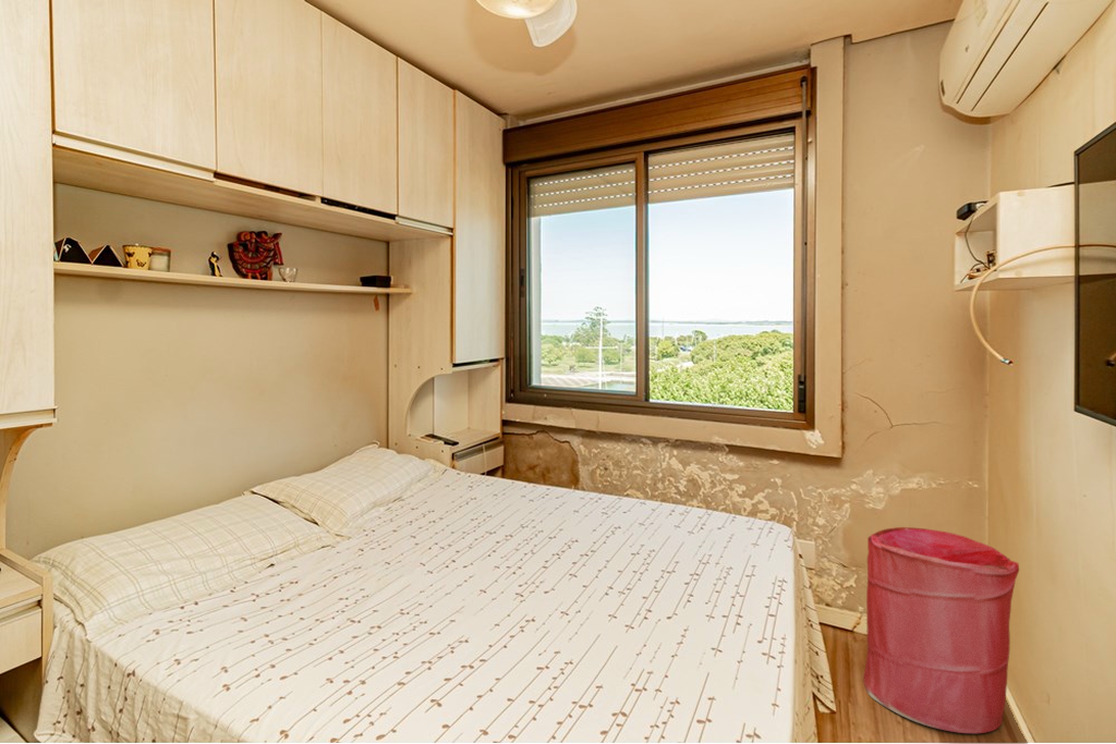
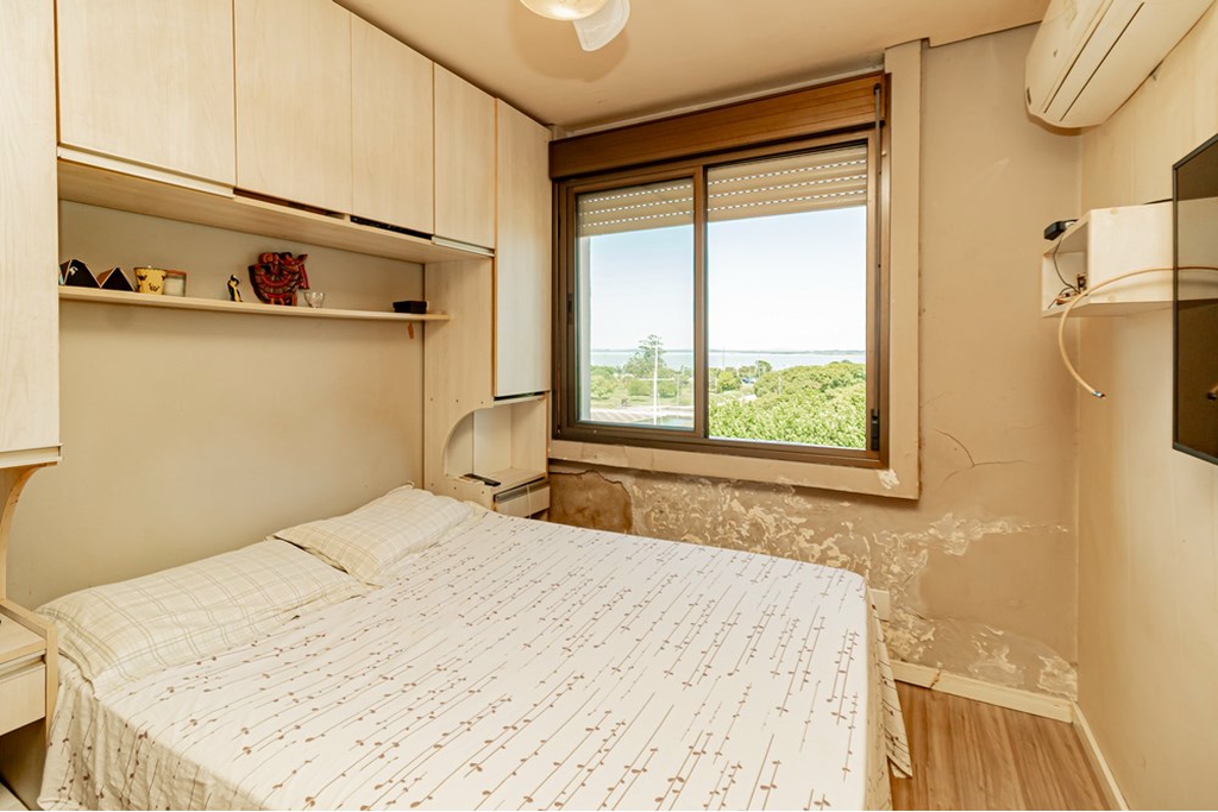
- laundry hamper (935, 619)
